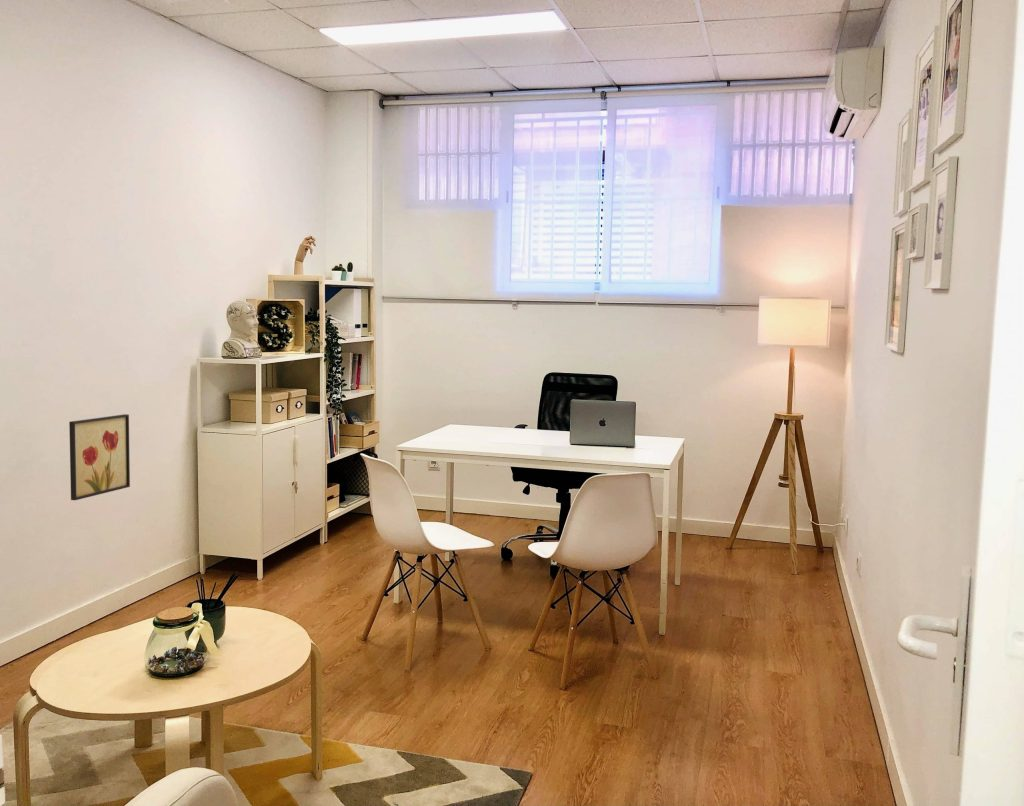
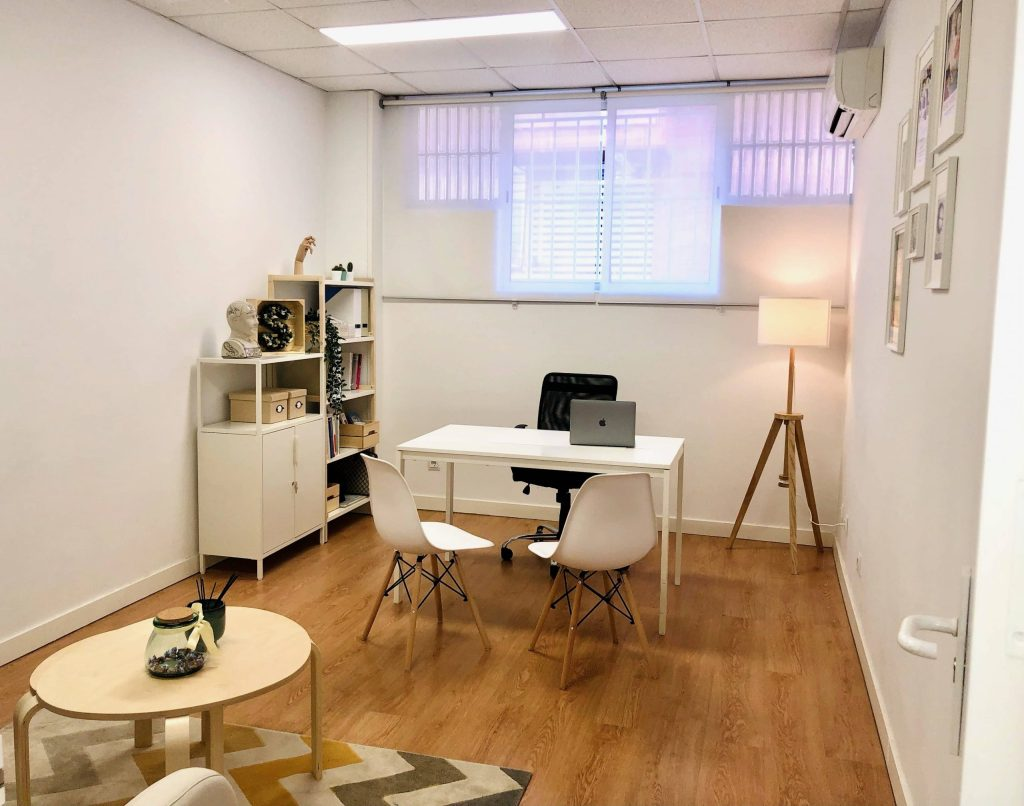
- wall art (99, 455)
